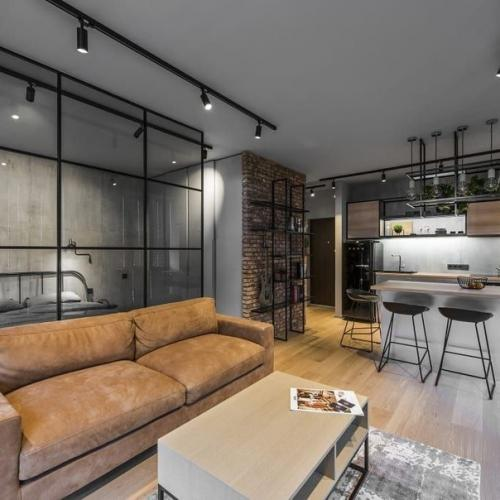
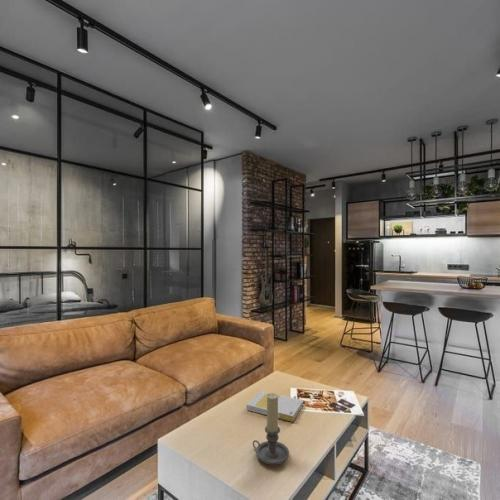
+ candle holder (269, 424)
+ book (278, 405)
